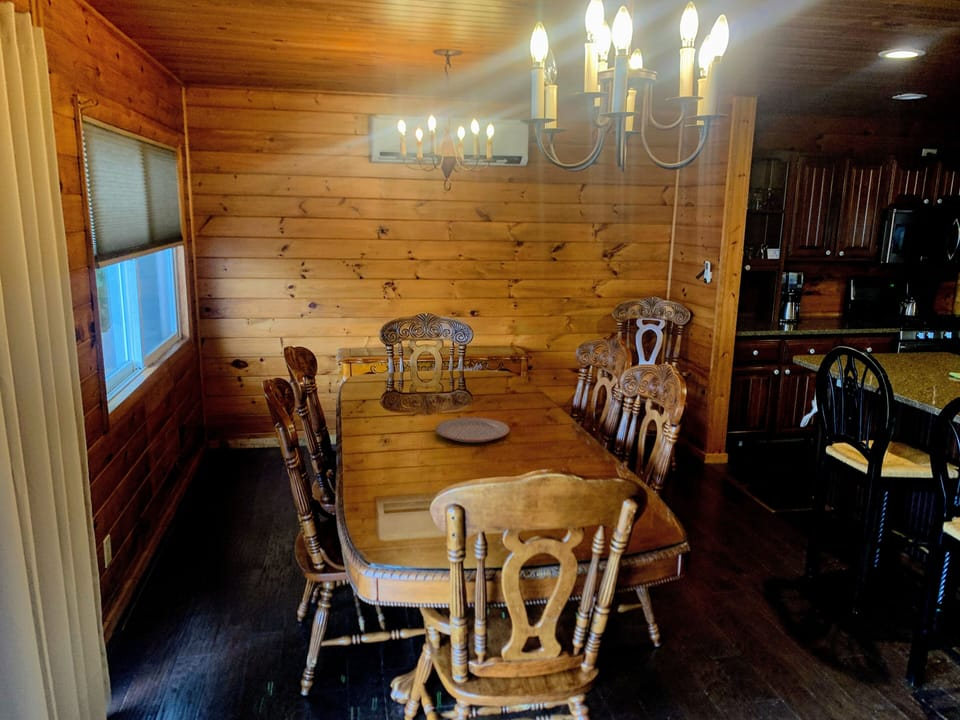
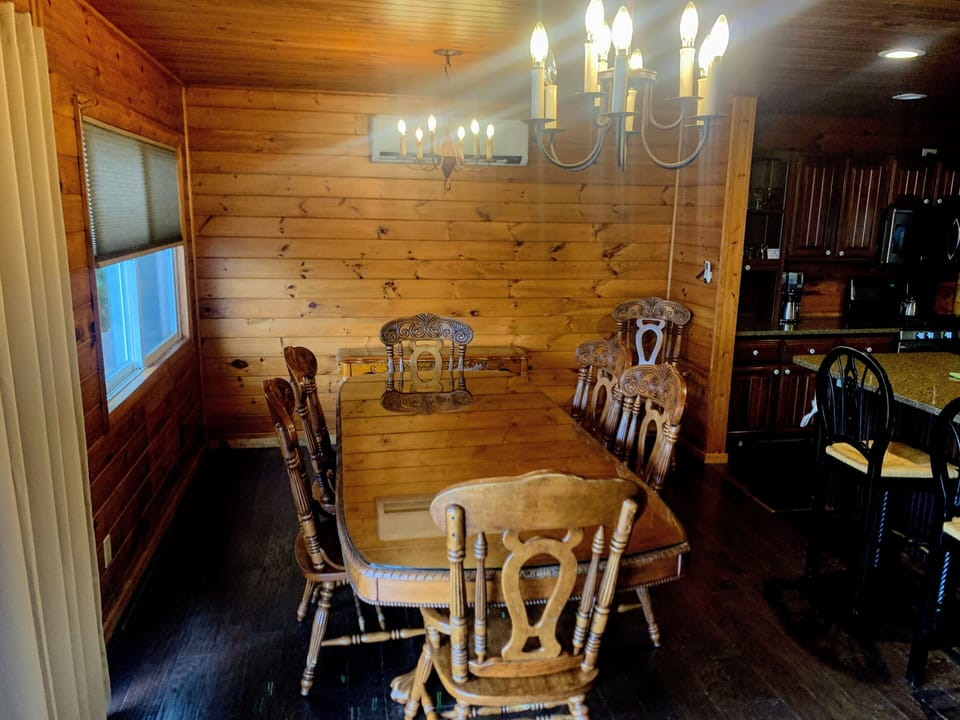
- plate (472, 431)
